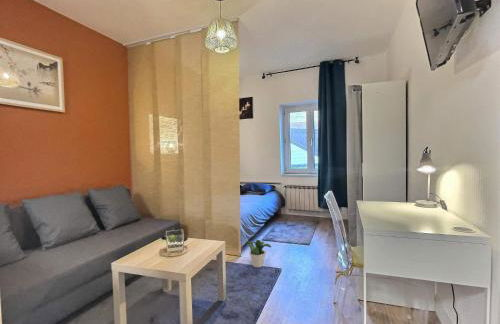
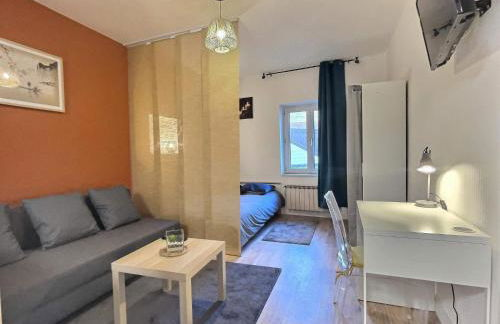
- potted plant (257, 254)
